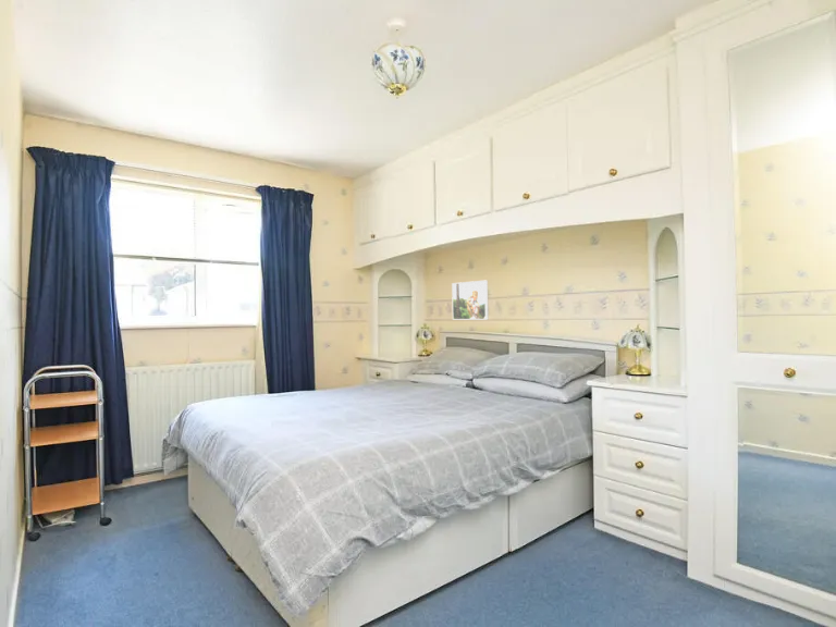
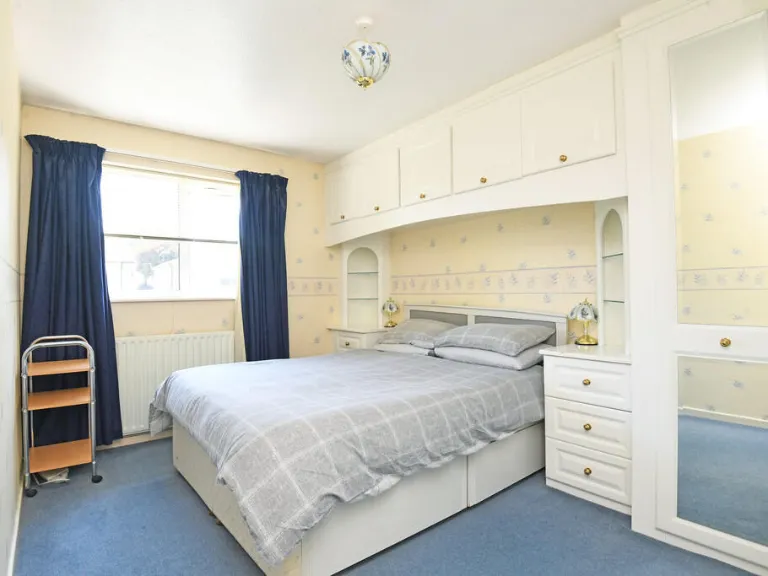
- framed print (469, 300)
